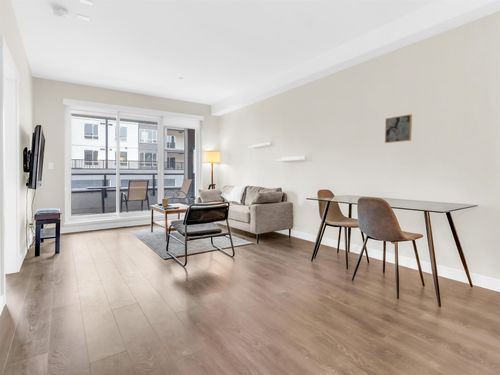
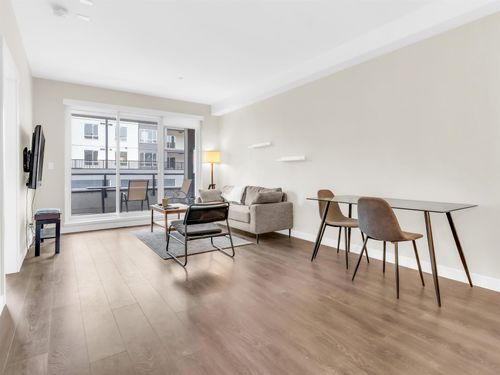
- wall art (398, 129)
